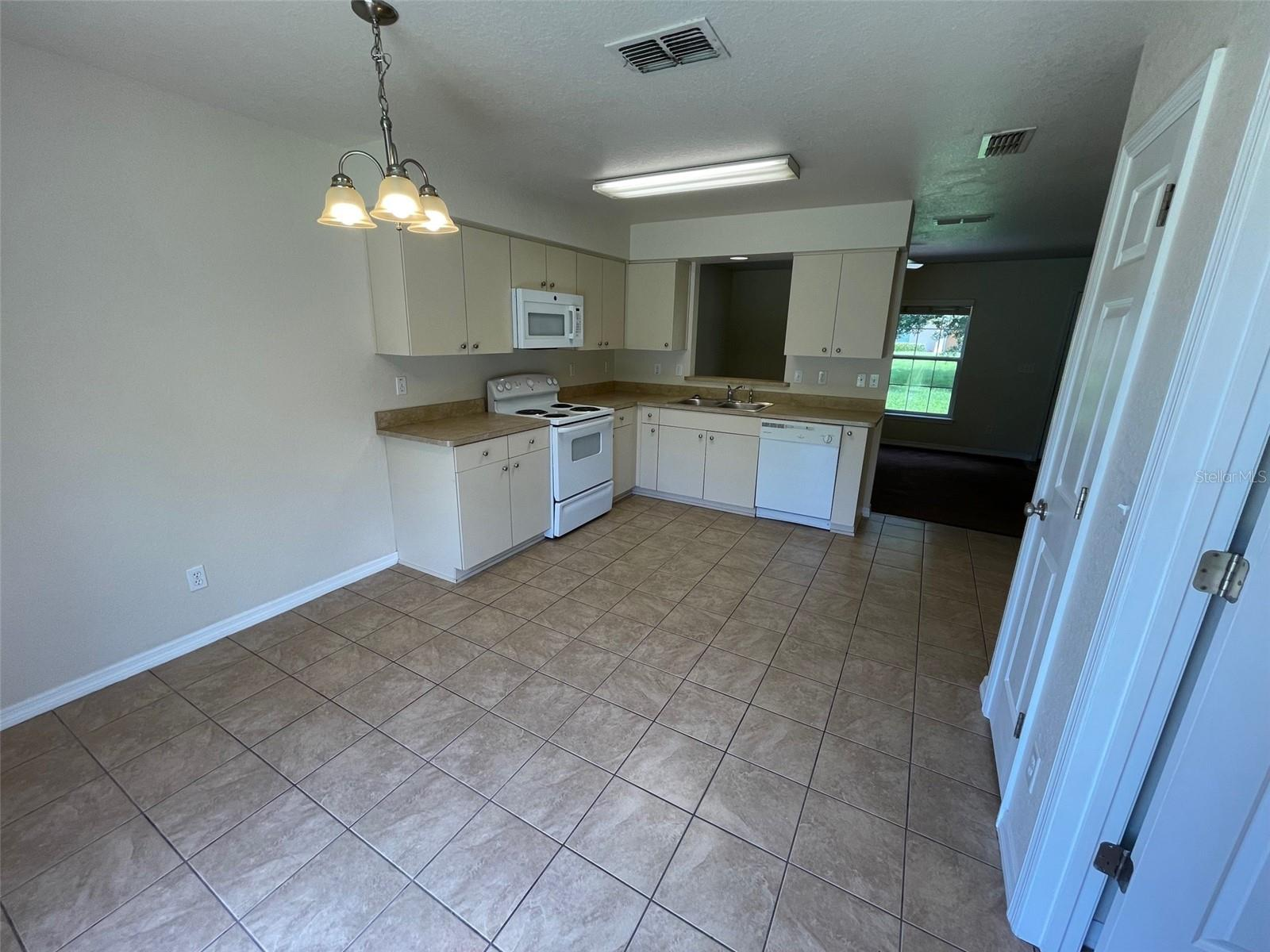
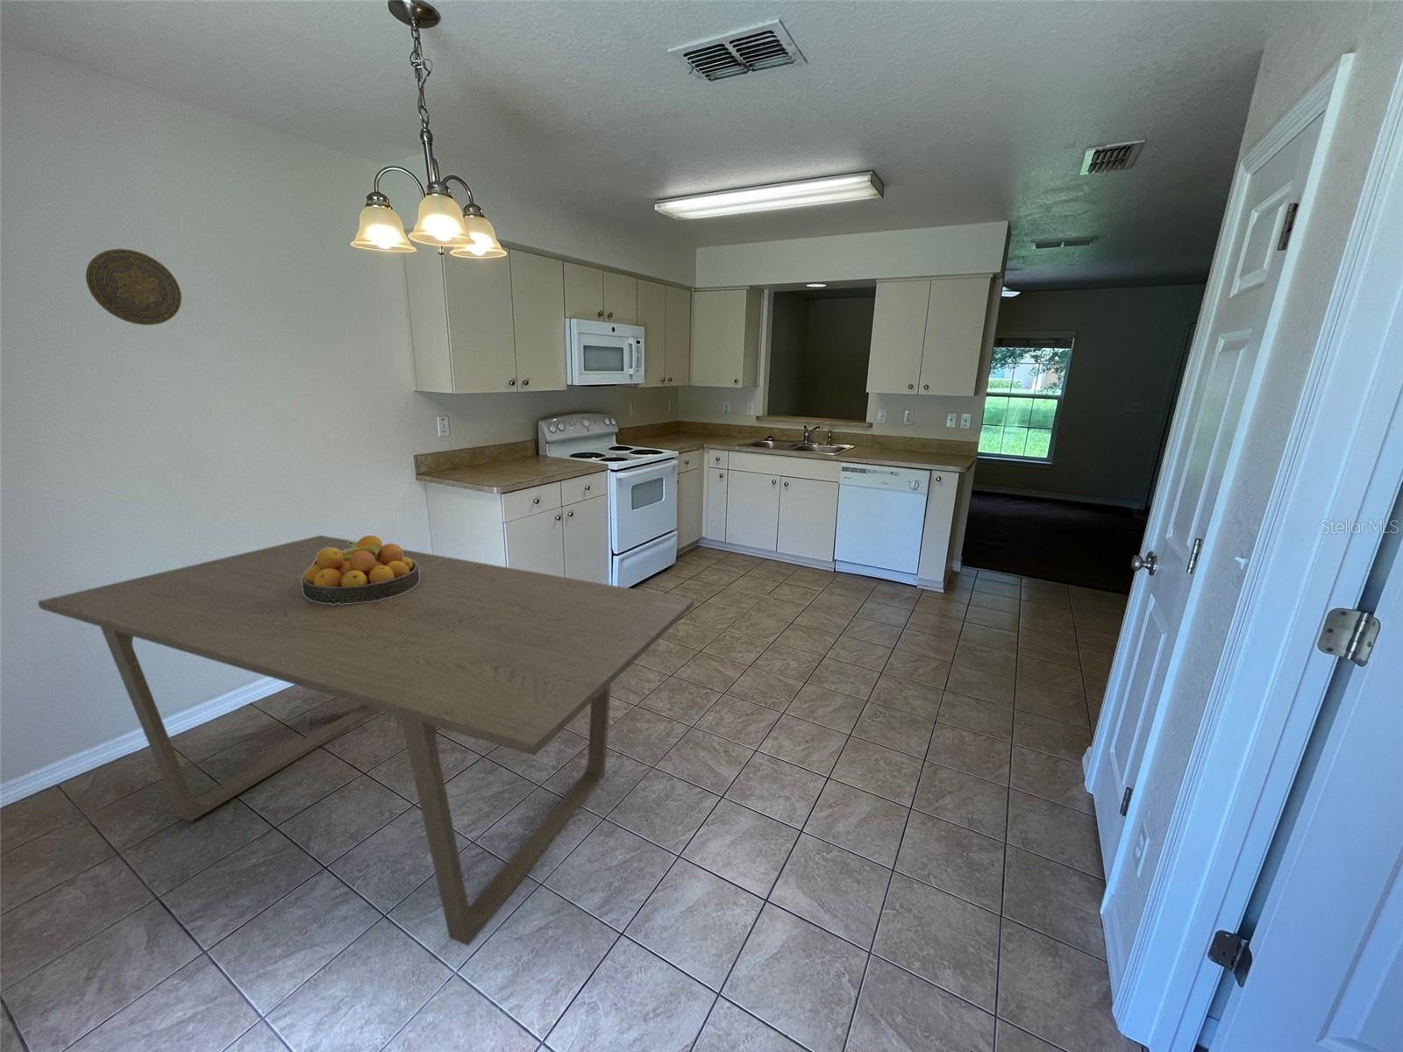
+ decorative plate (137, 287)
+ dining table (397, 702)
+ fruit bowl (361, 564)
